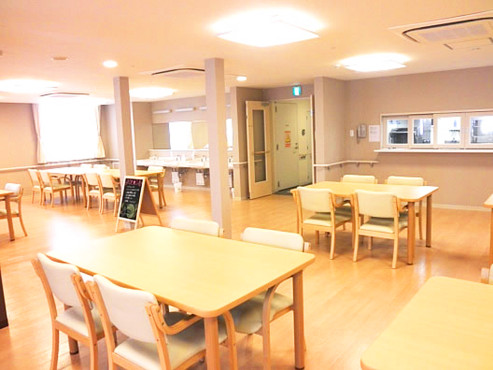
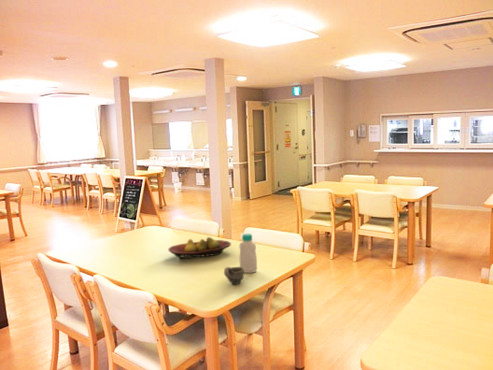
+ cup (233, 274)
+ bottle (247, 252)
+ fruit bowl (200, 246)
